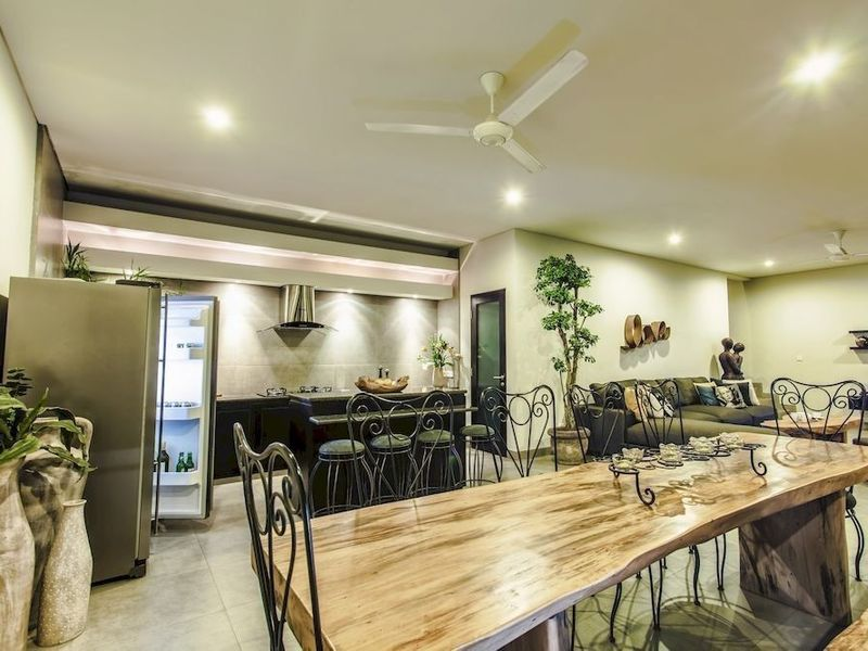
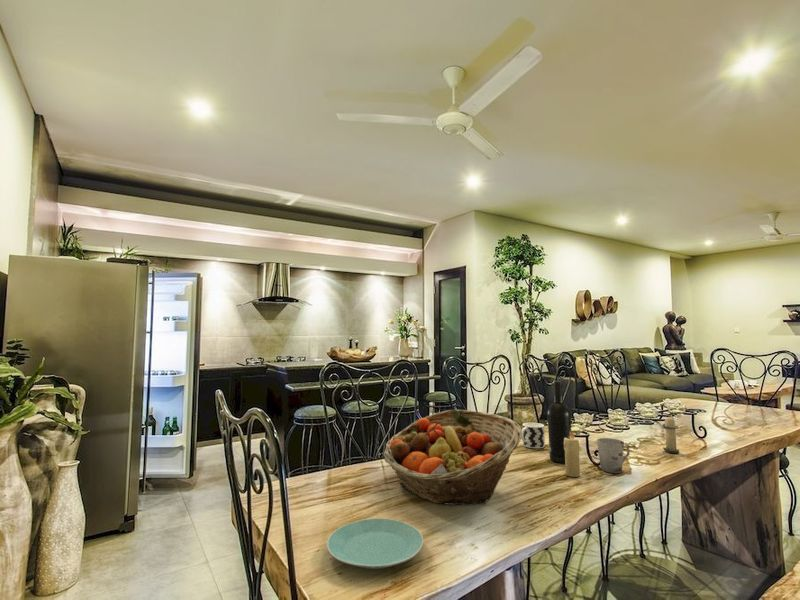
+ plate (375, 545)
+ candle (571, 452)
+ cup (531, 435)
+ cup (614, 455)
+ wine bottle (559, 420)
+ candle (670, 433)
+ fruit basket (450, 451)
